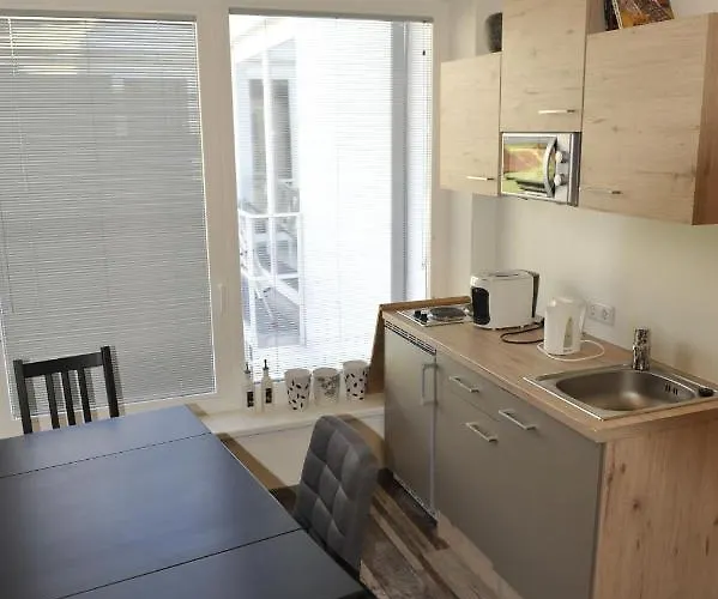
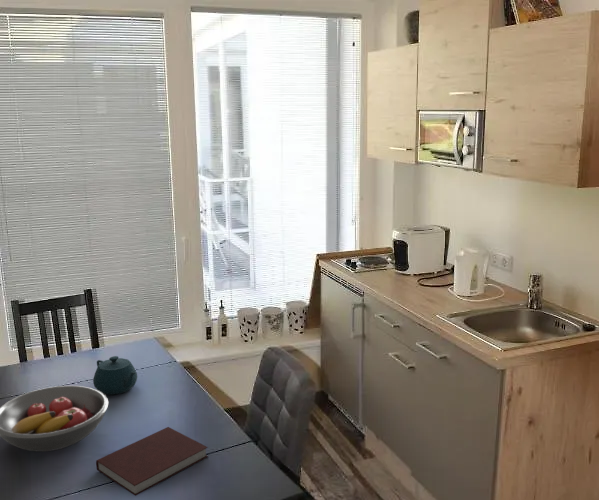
+ teapot (116, 373)
+ notebook (153, 458)
+ fruit bowl (52, 419)
